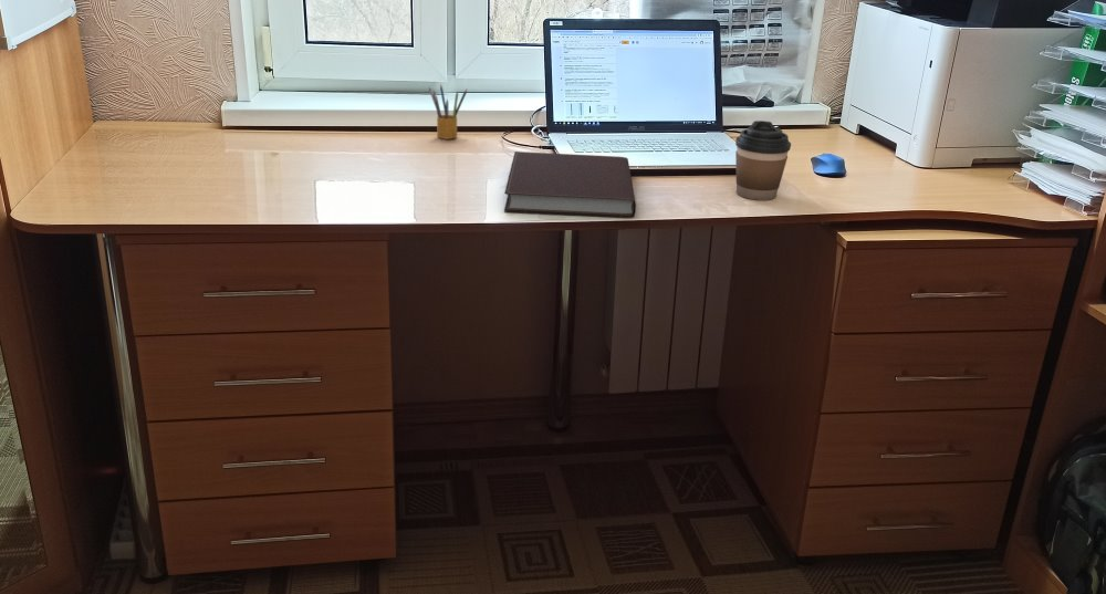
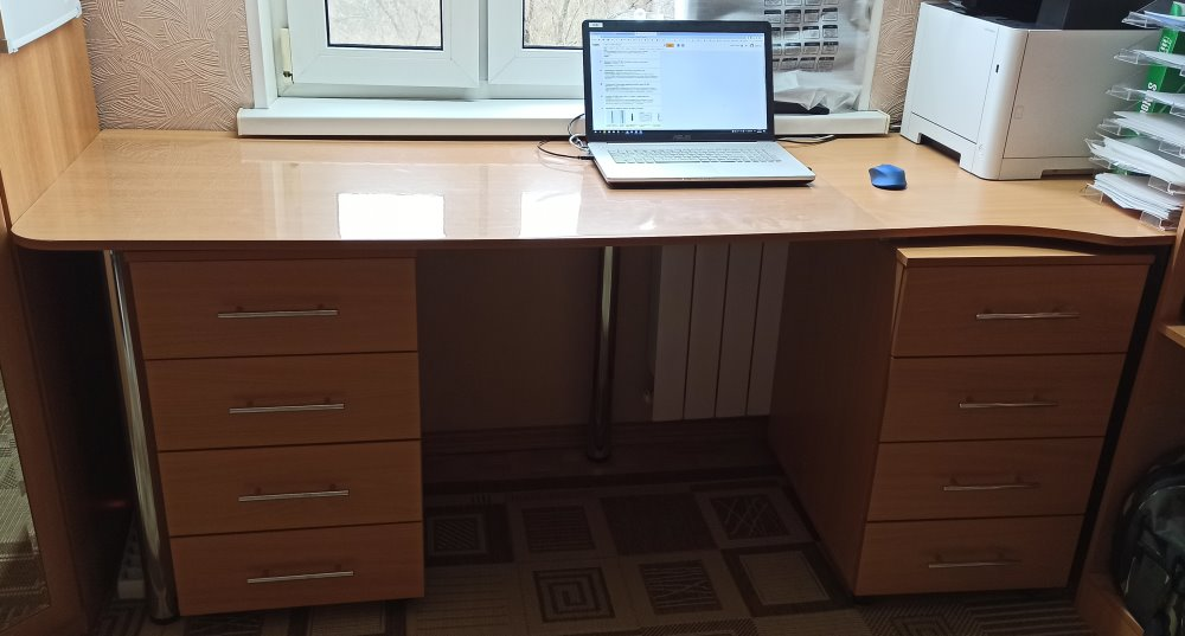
- coffee cup (760, 159)
- notebook (570, 183)
- pencil box (447, 112)
